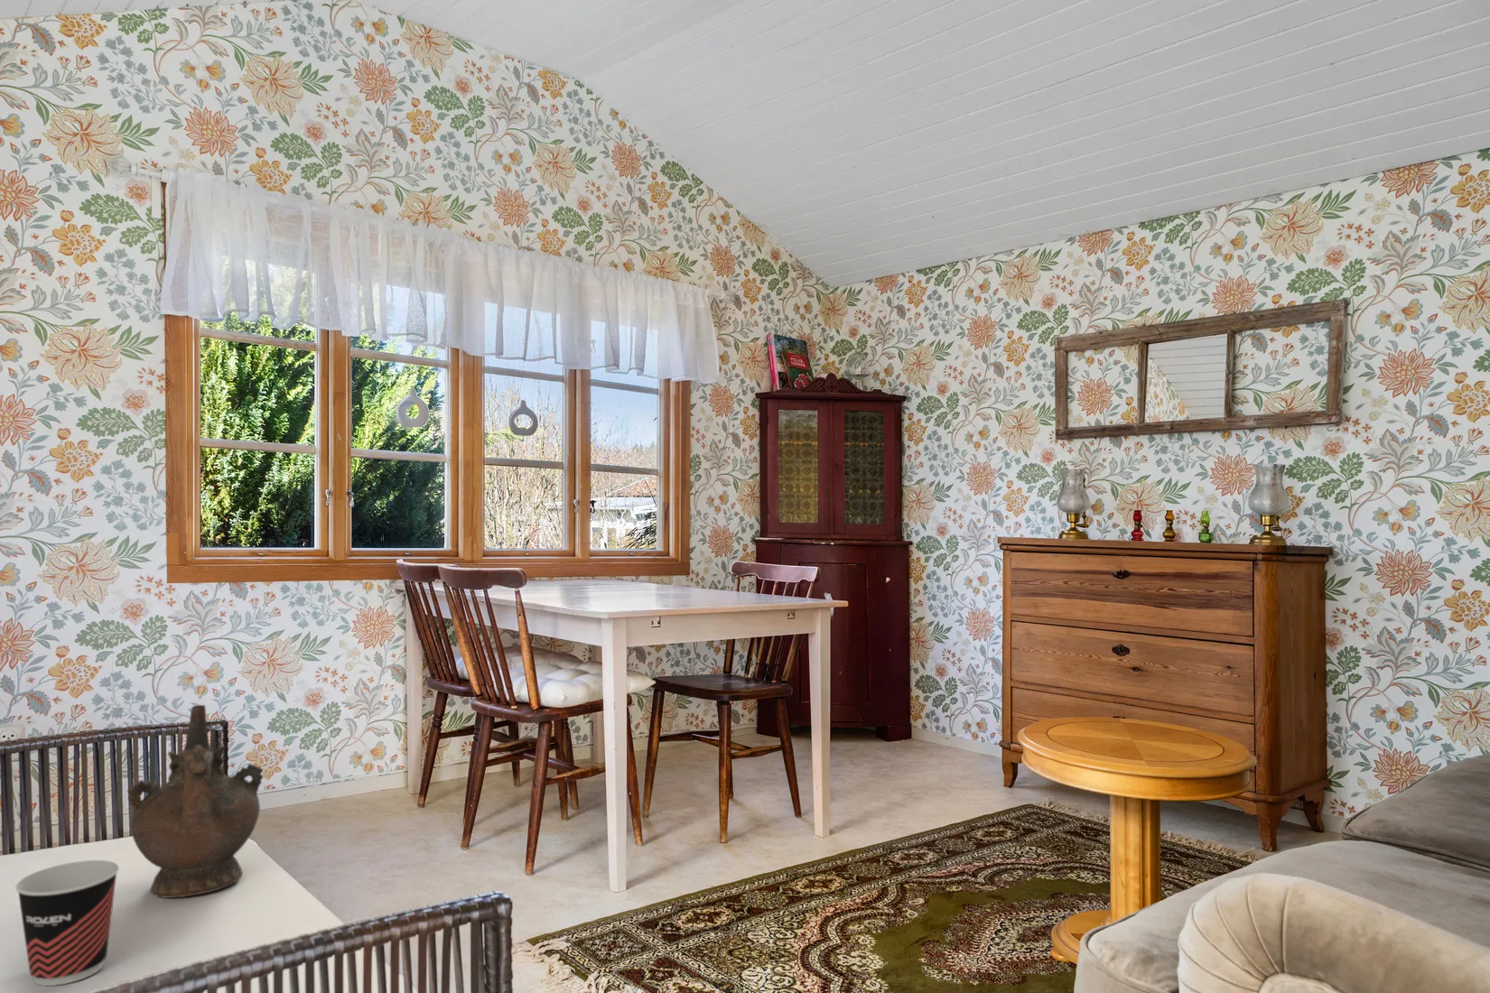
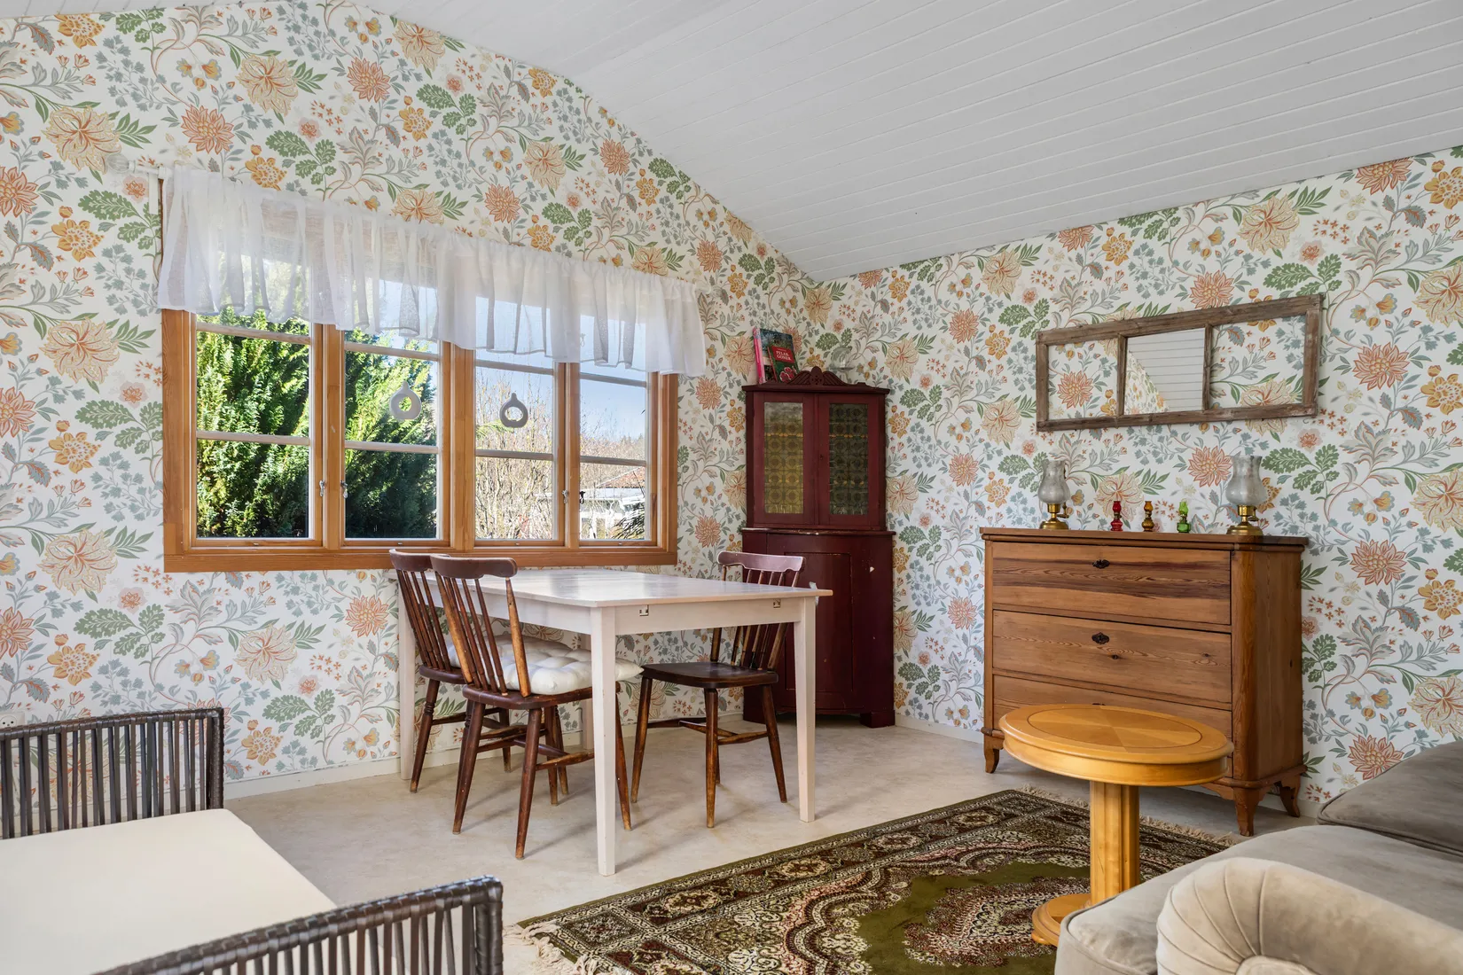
- ceremonial vessel (197, 796)
- cup (69, 923)
